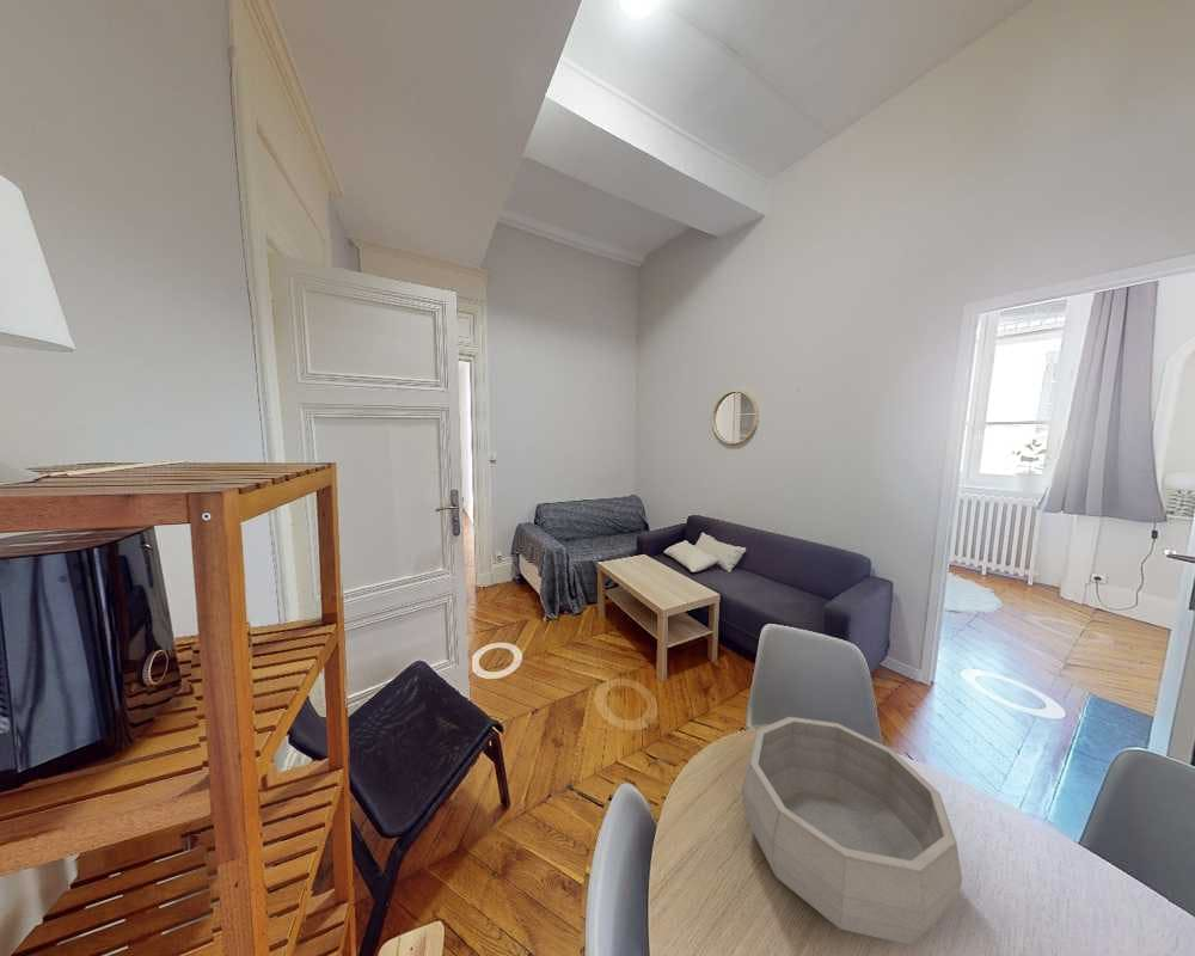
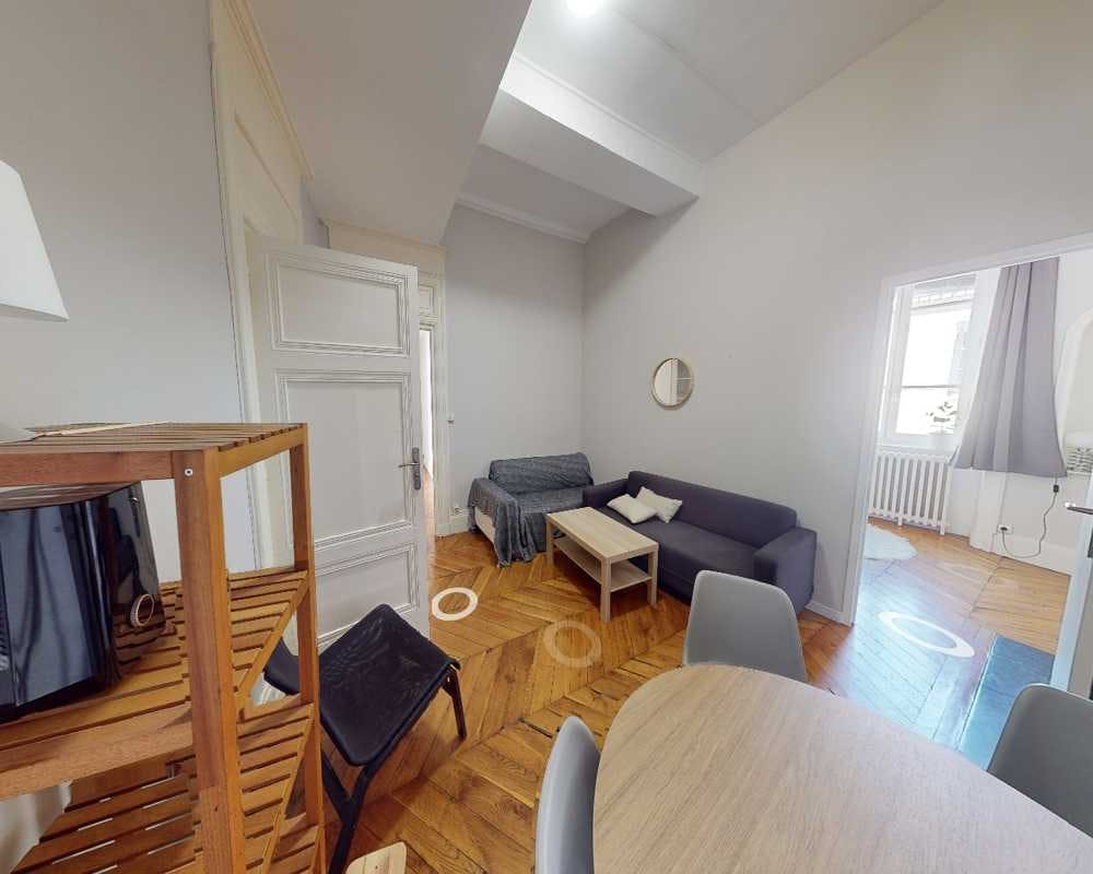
- decorative bowl (838, 815)
